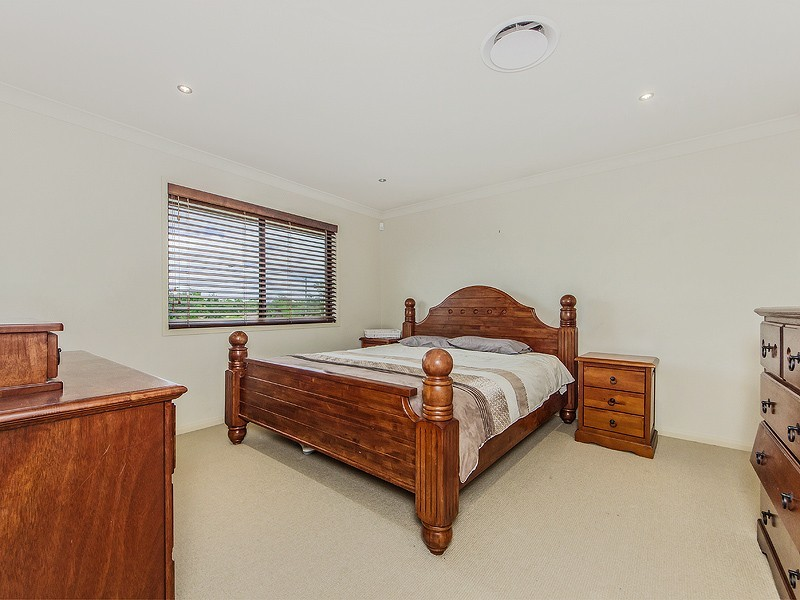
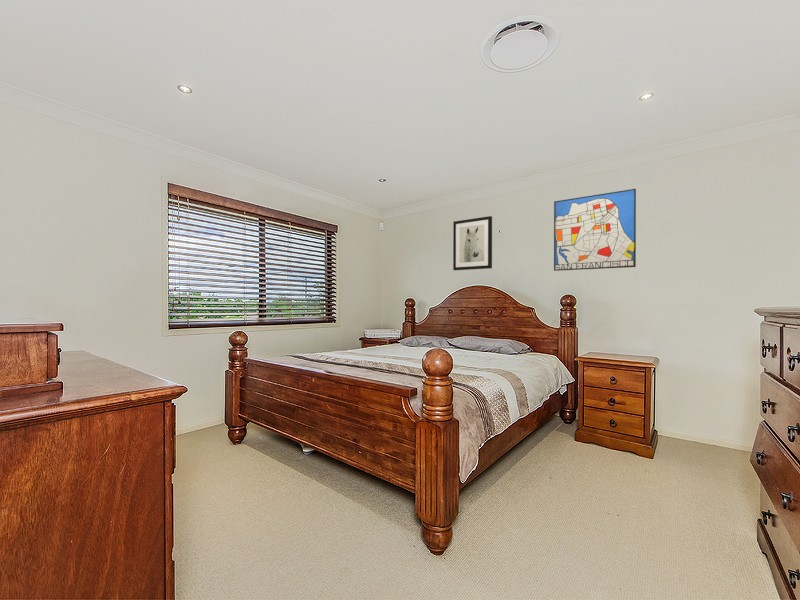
+ wall art (472, 244)
+ wall art (592, 232)
